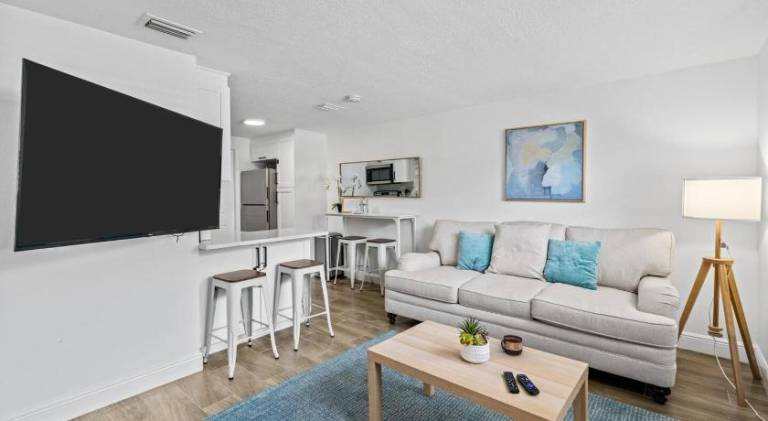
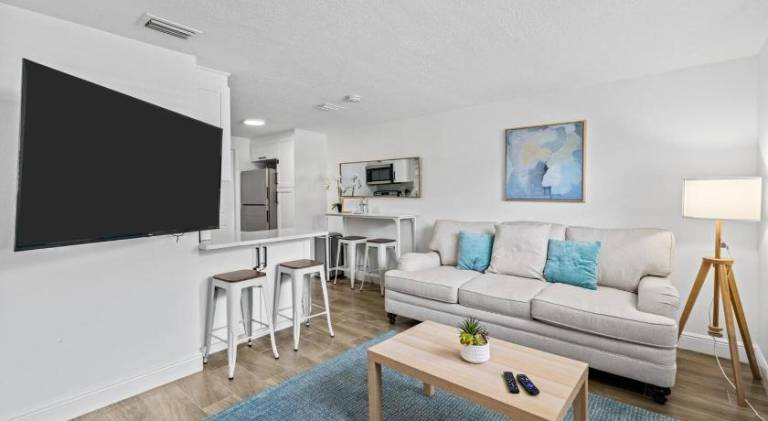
- cup (511, 345)
